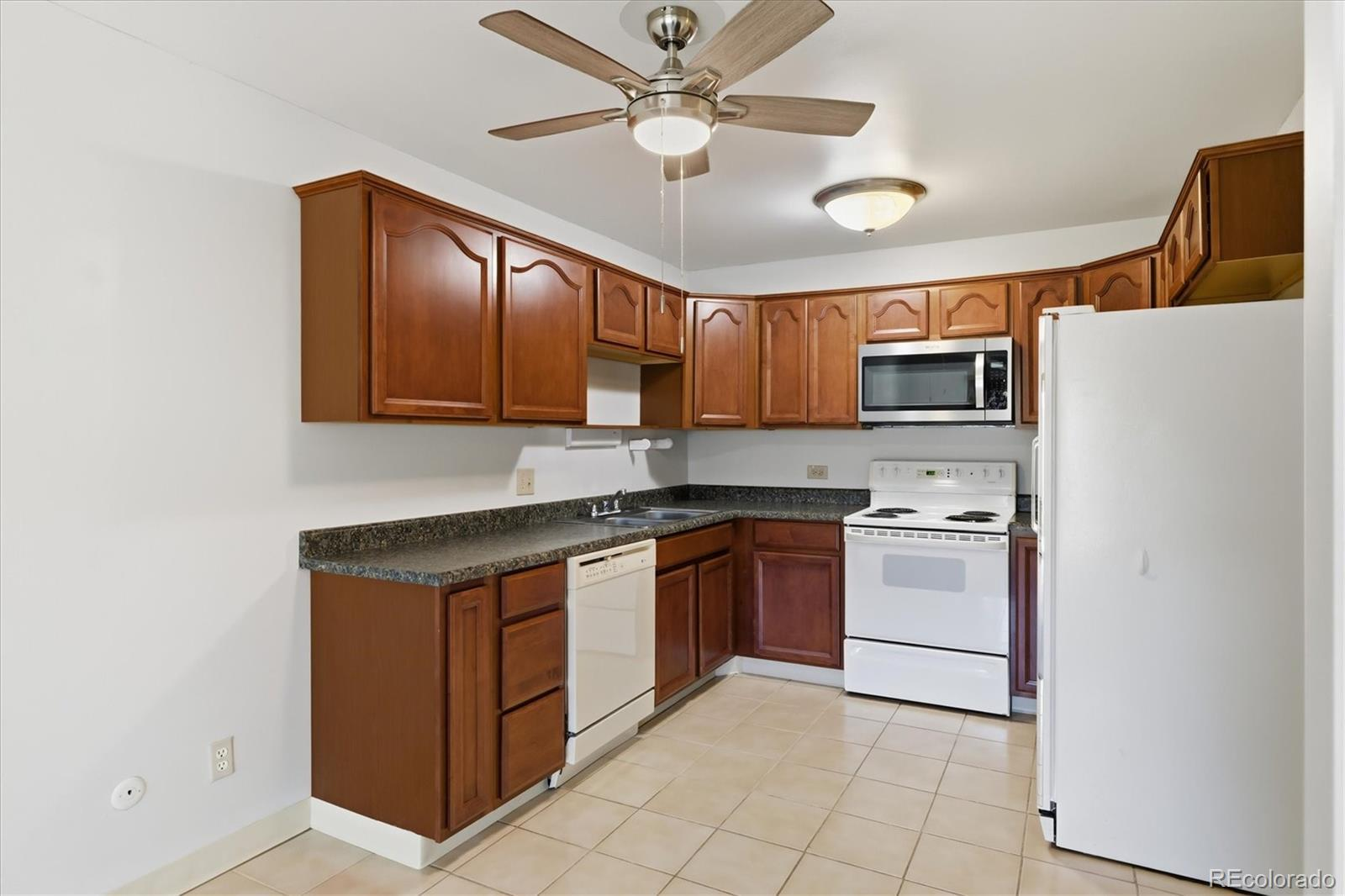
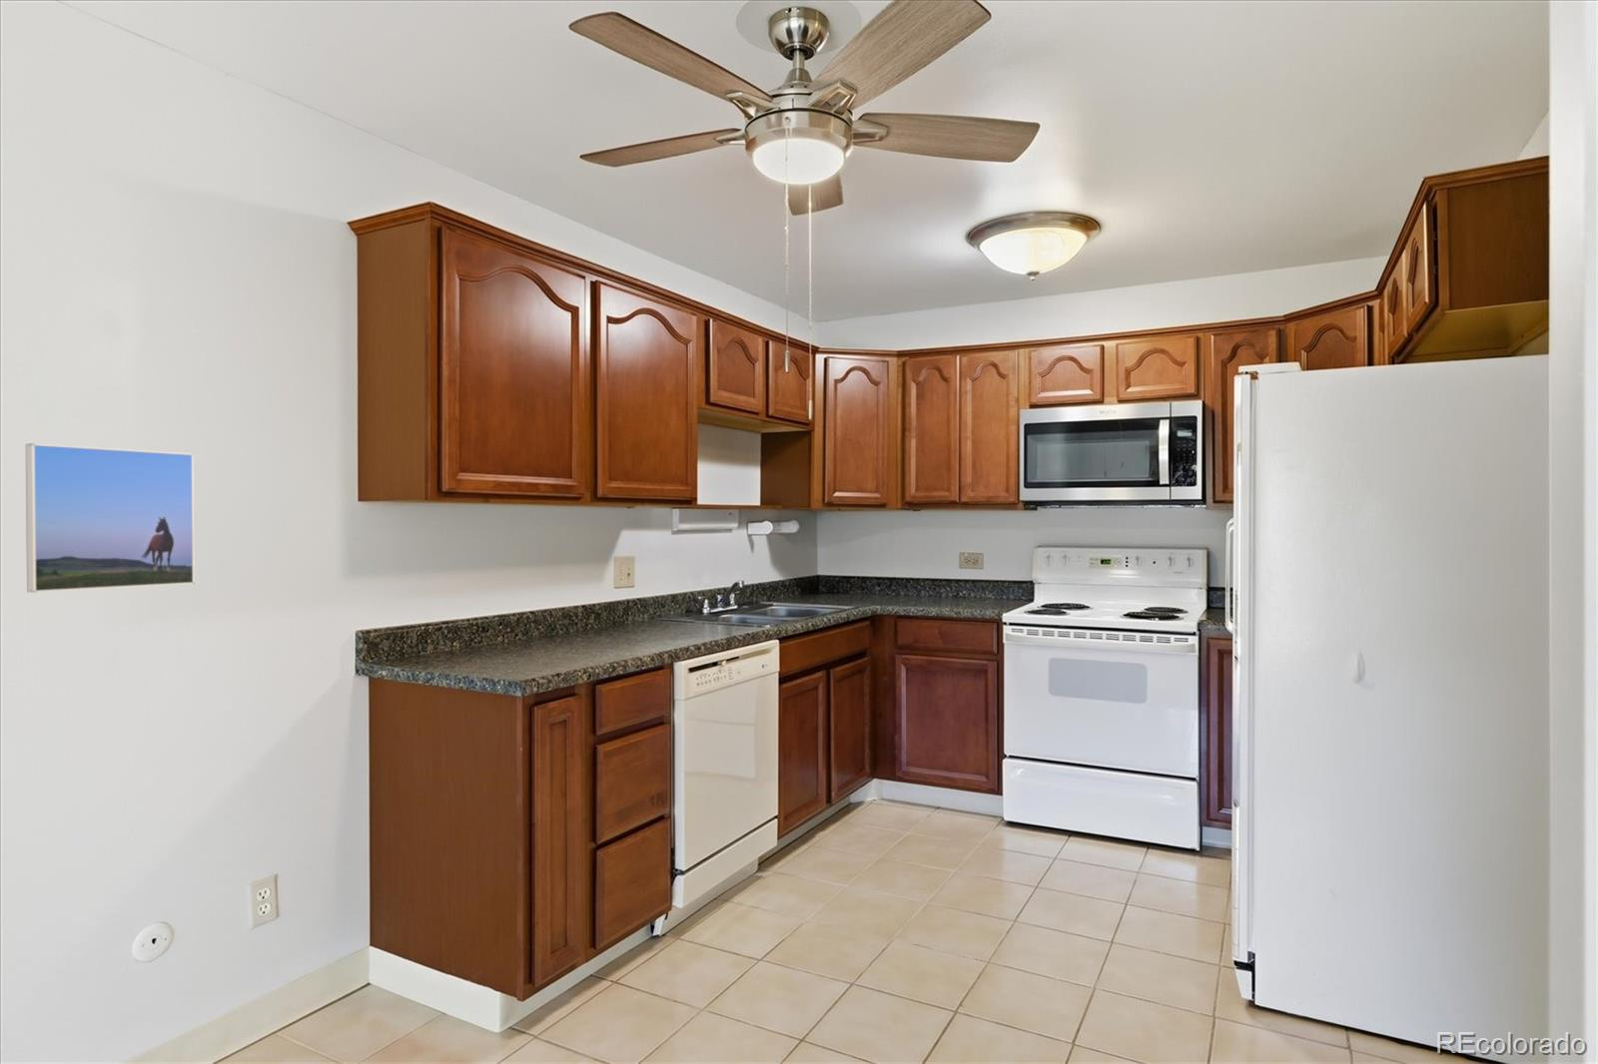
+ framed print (115, 518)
